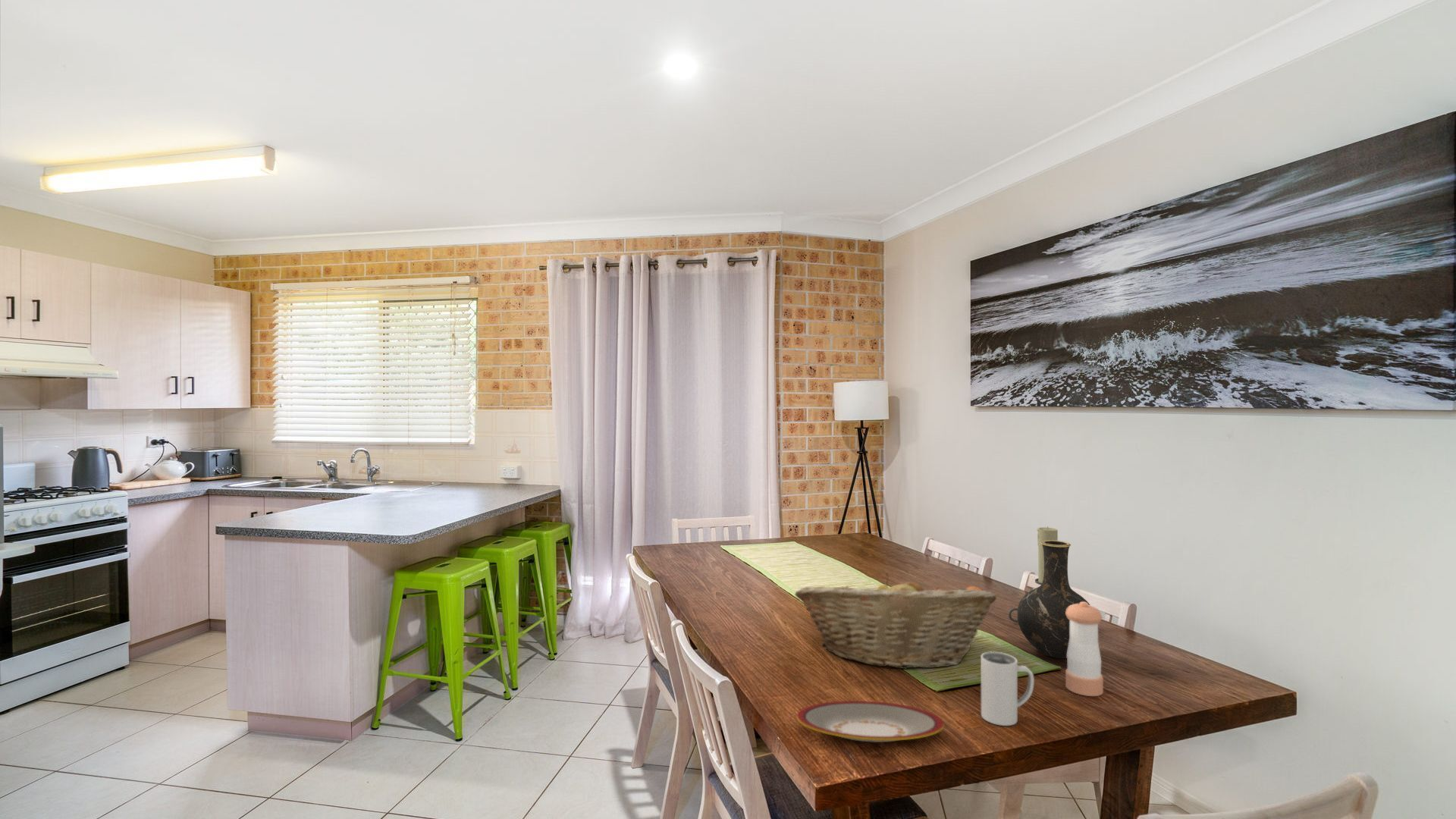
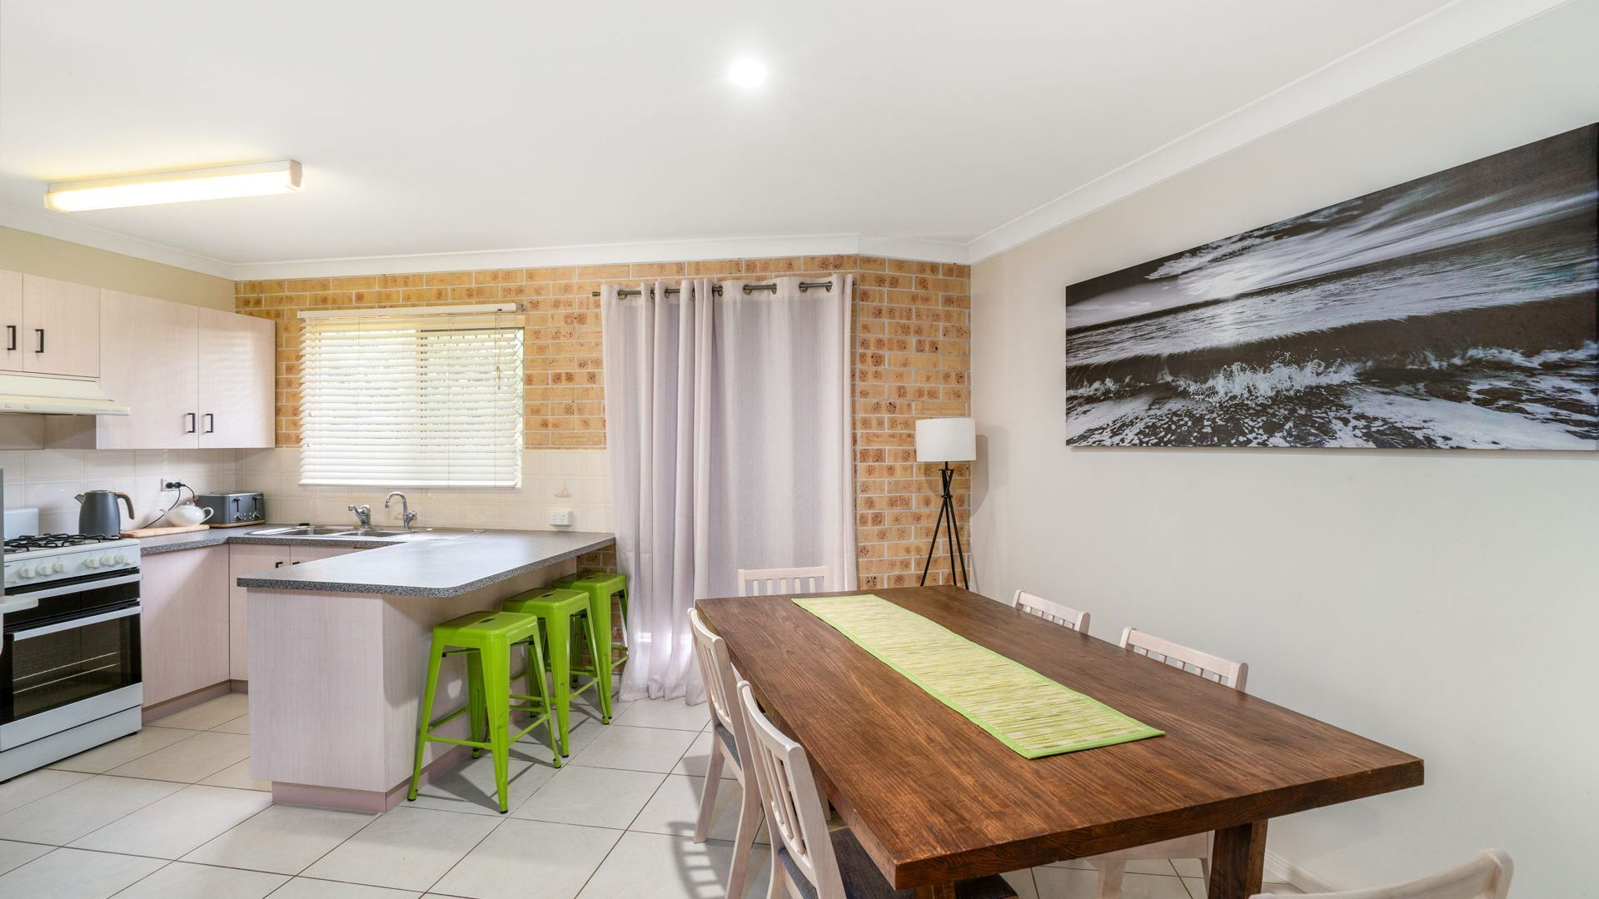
- candle holder (1042, 575)
- mug (1007, 688)
- fruit basket (893, 610)
- plate (869, 724)
- vase (1056, 598)
- pepper shaker (1084, 645)
